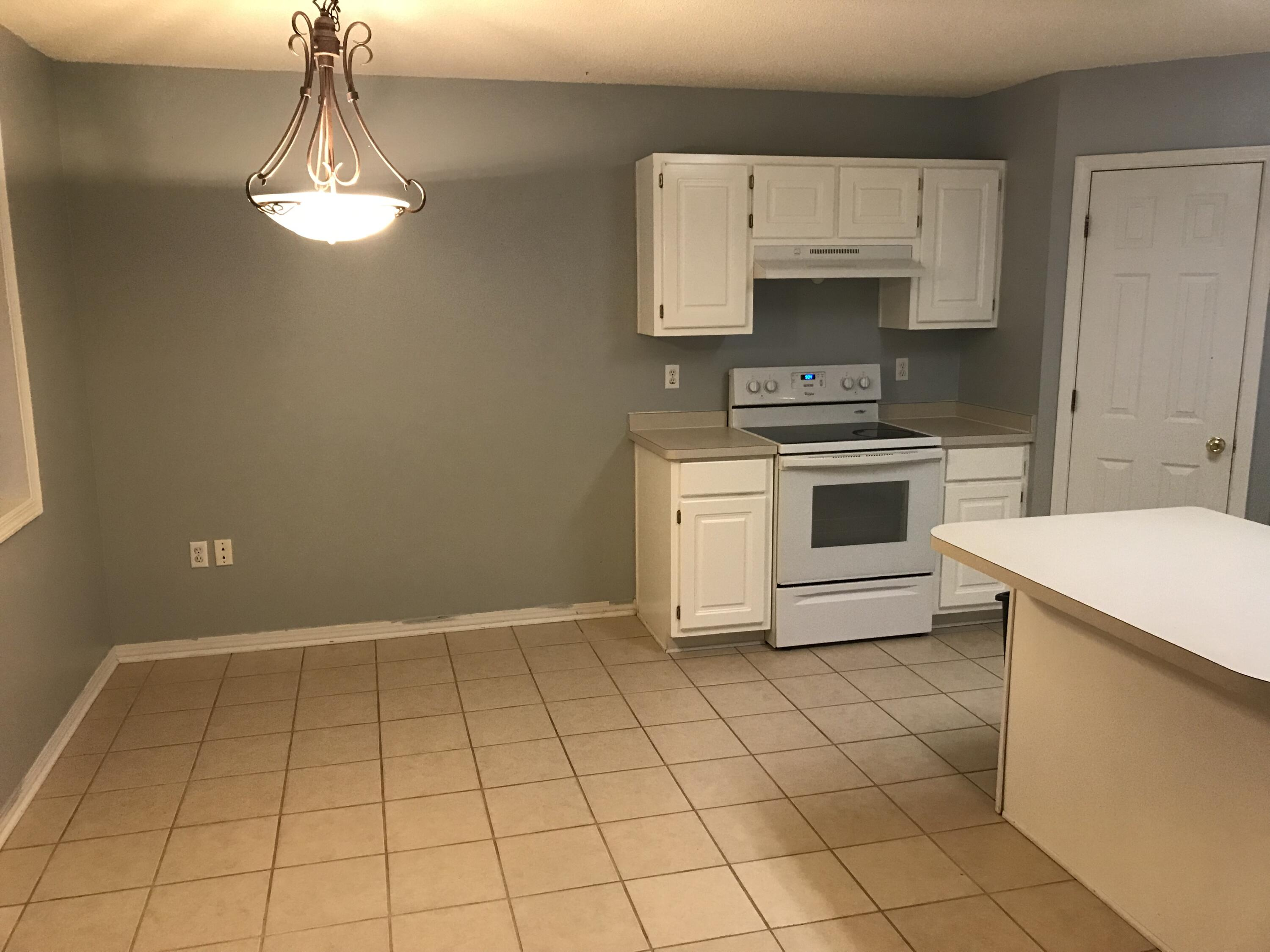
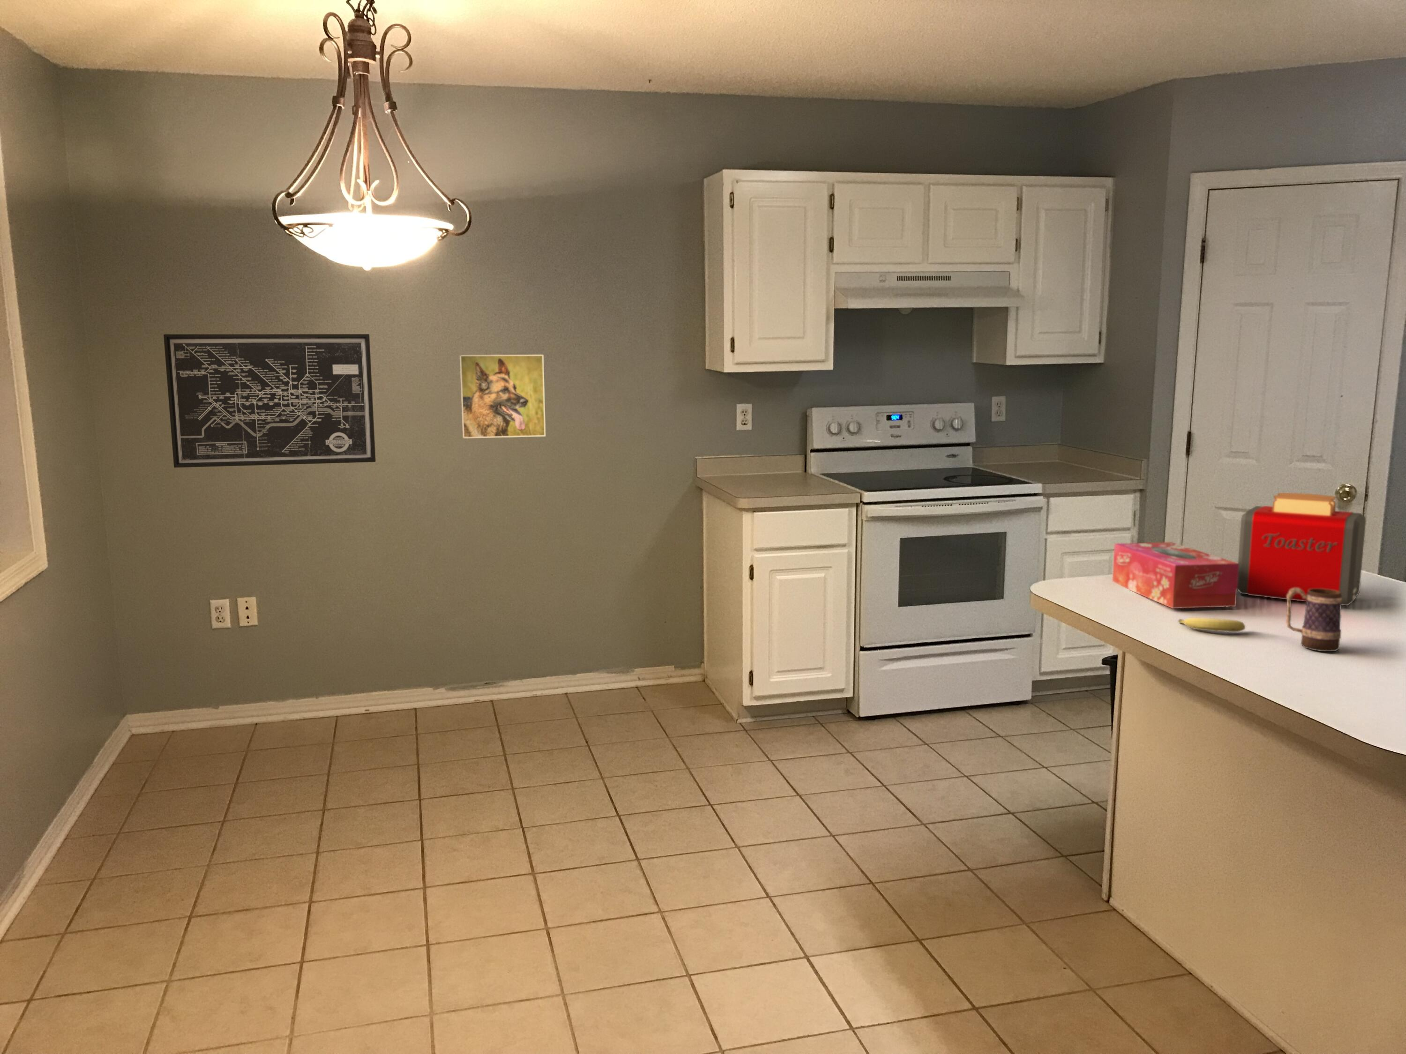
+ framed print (503, 396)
+ fruit (1210, 622)
+ wall art (273, 400)
+ toaster (1300, 546)
+ tissue box (1172, 574)
+ mug (1313, 618)
